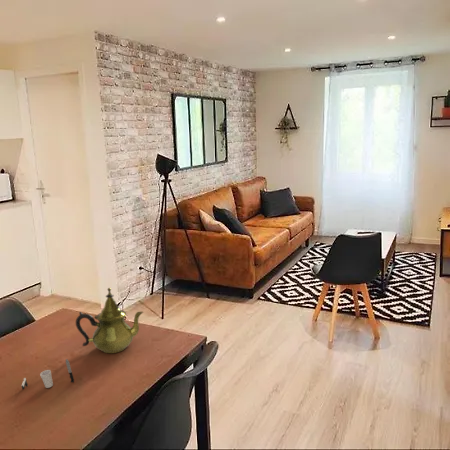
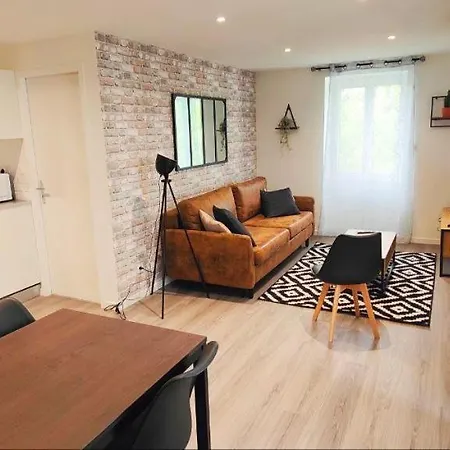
- cup (48, 373)
- teapot (109, 318)
